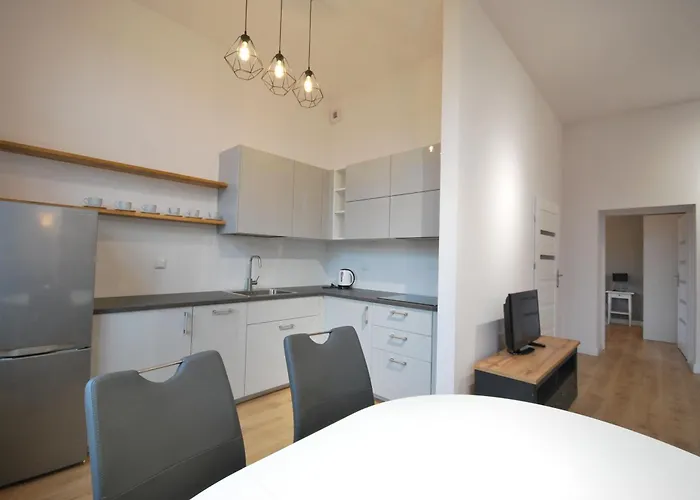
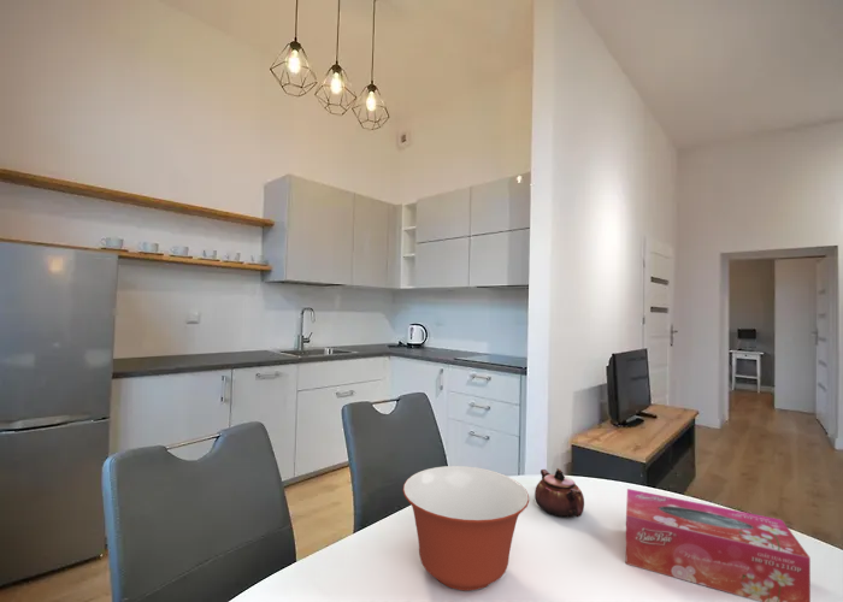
+ teapot (559, 489)
+ mixing bowl (464, 529)
+ tissue box (703, 541)
